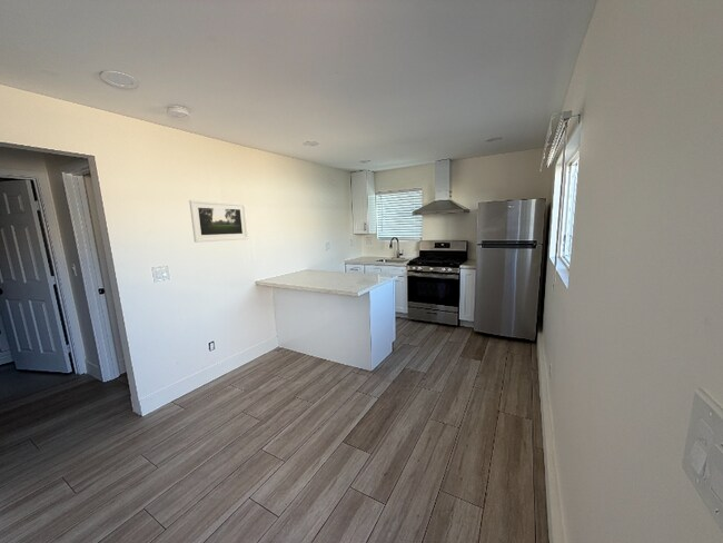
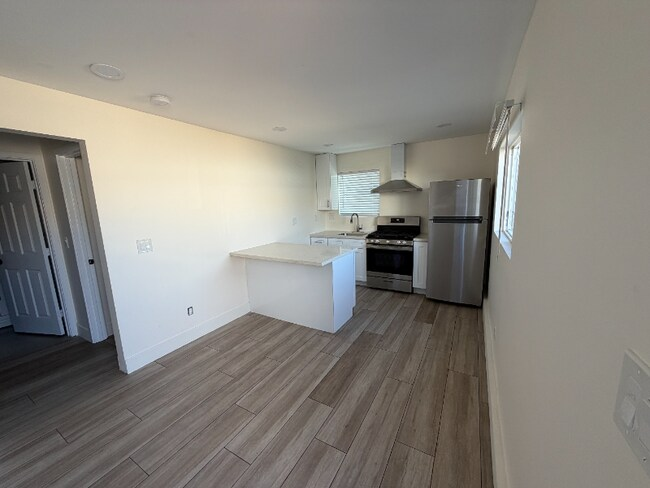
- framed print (221, 221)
